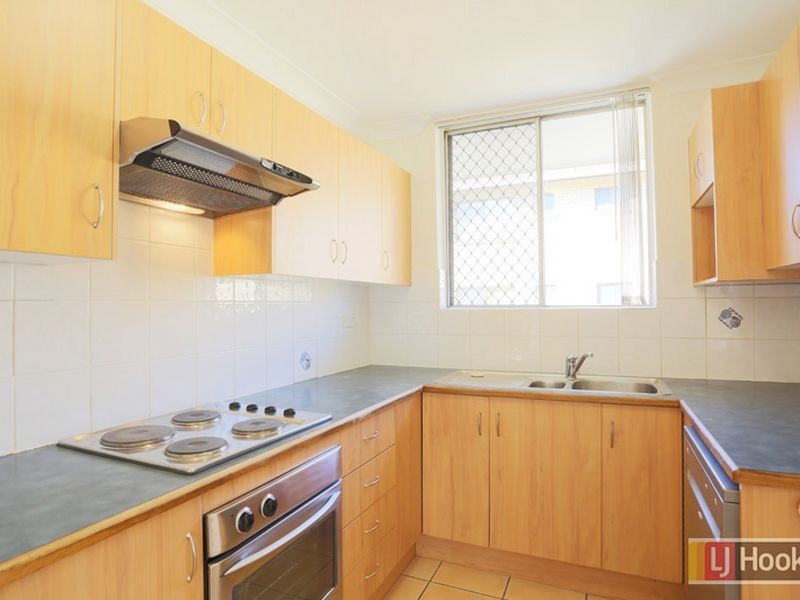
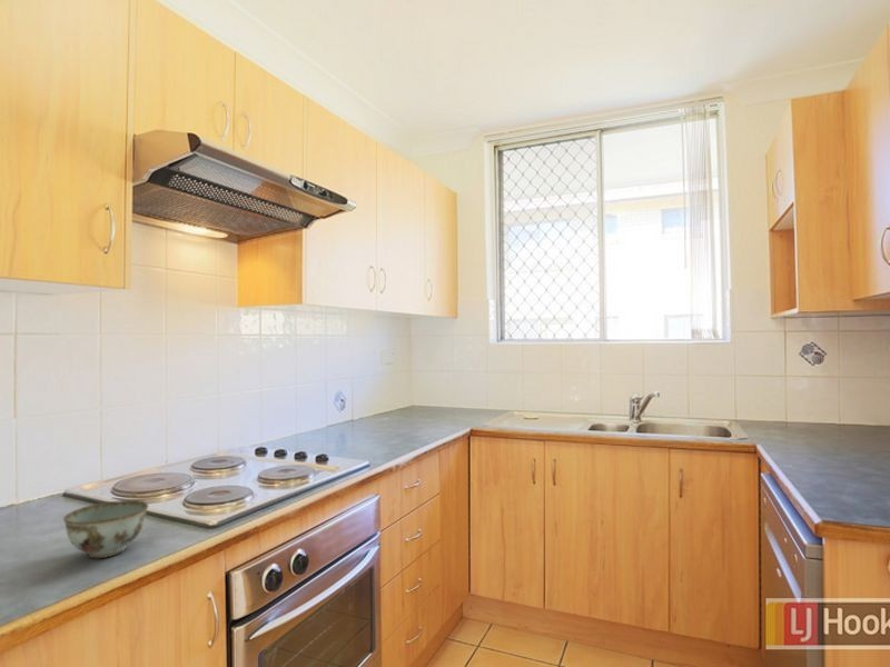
+ bowl (107, 530)
